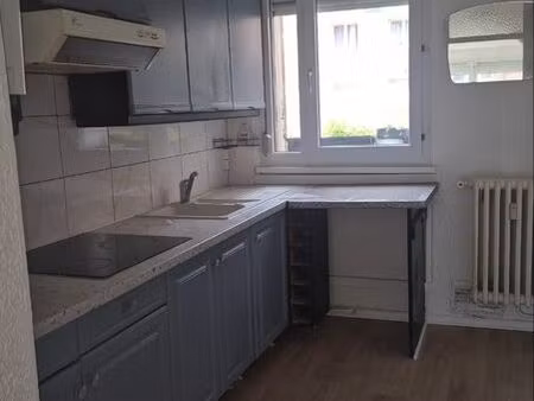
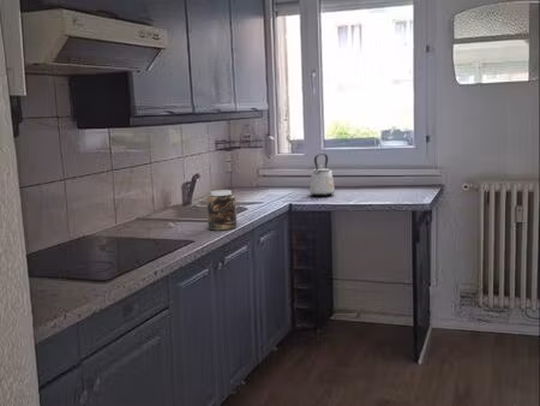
+ kettle (323, 174)
+ jar (221, 209)
